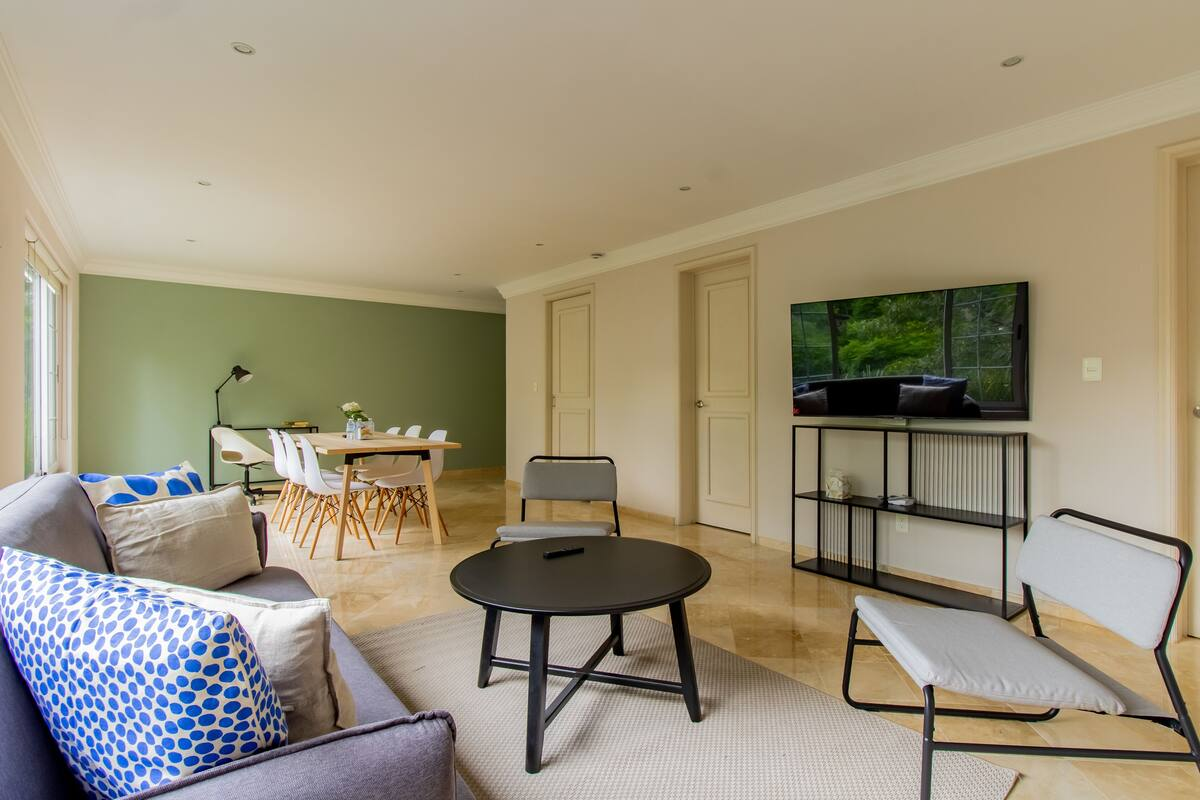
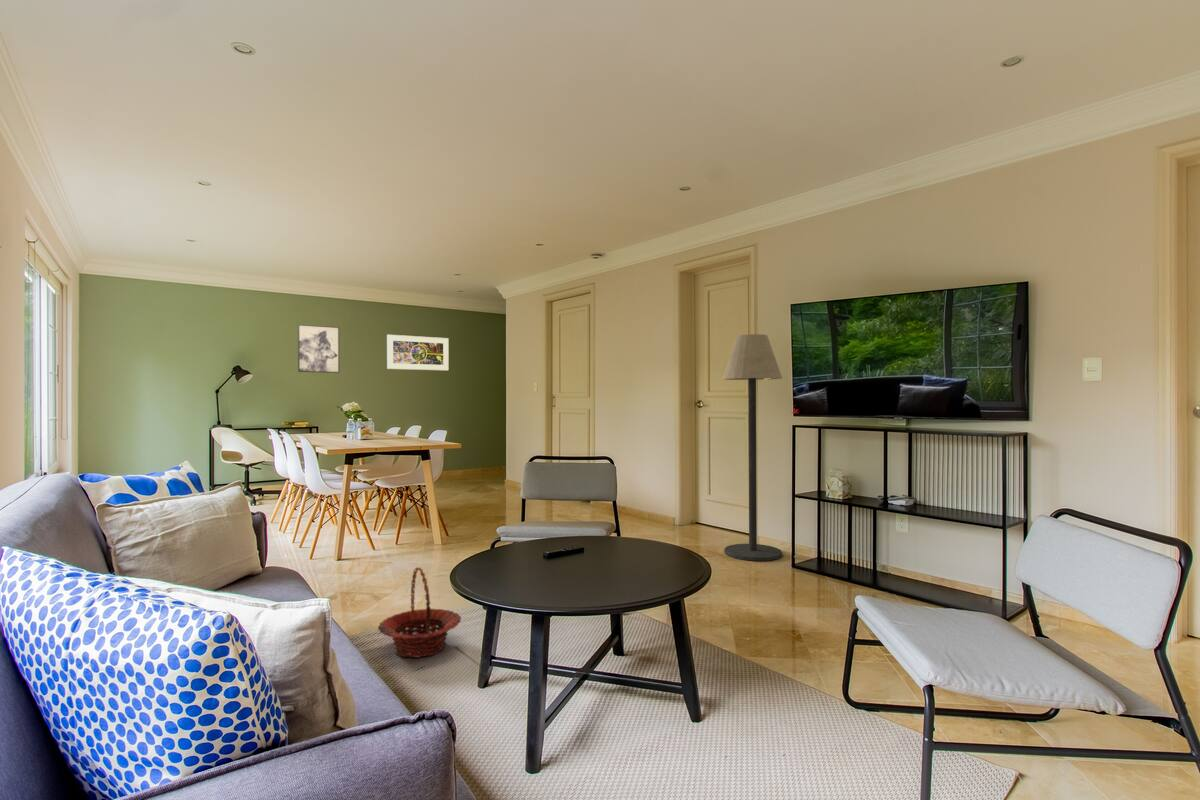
+ basket (420, 609)
+ floor lamp (752, 444)
+ wall art (319, 349)
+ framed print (418, 353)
